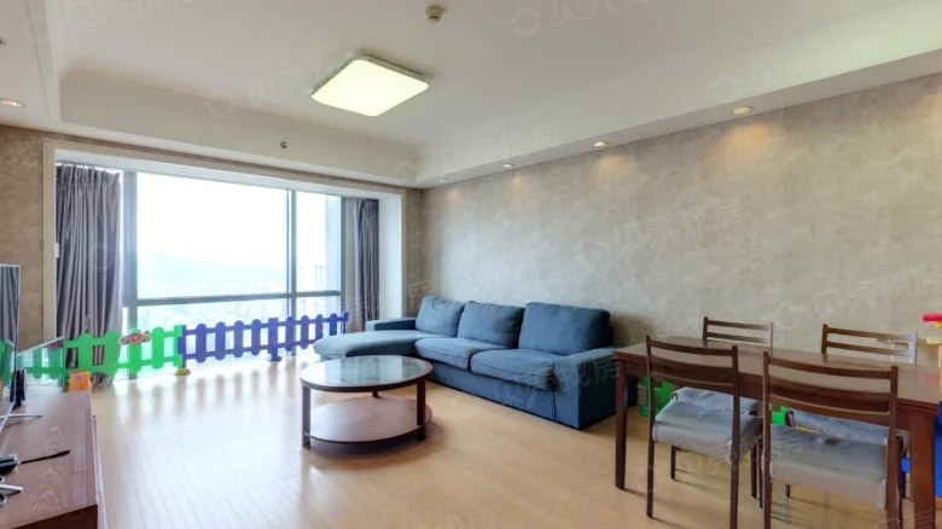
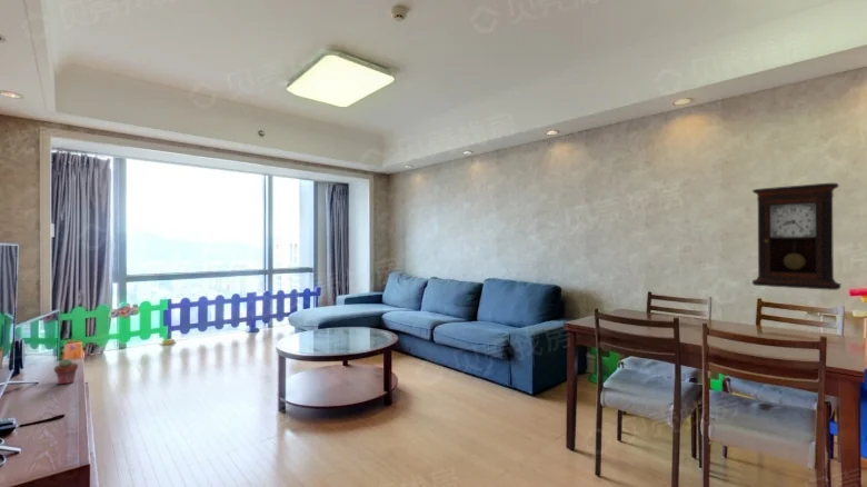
+ potted succulent (66, 370)
+ pendulum clock (793, 237)
